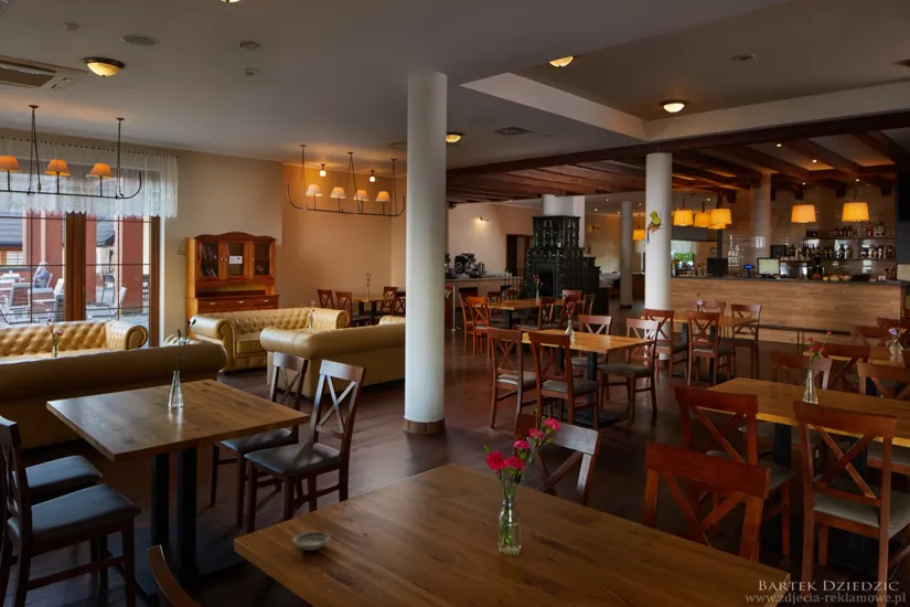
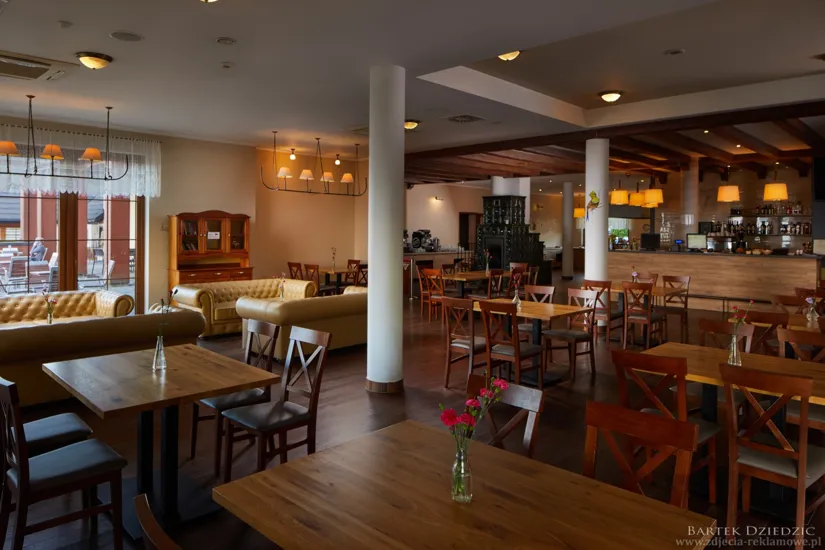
- saucer (311, 542)
